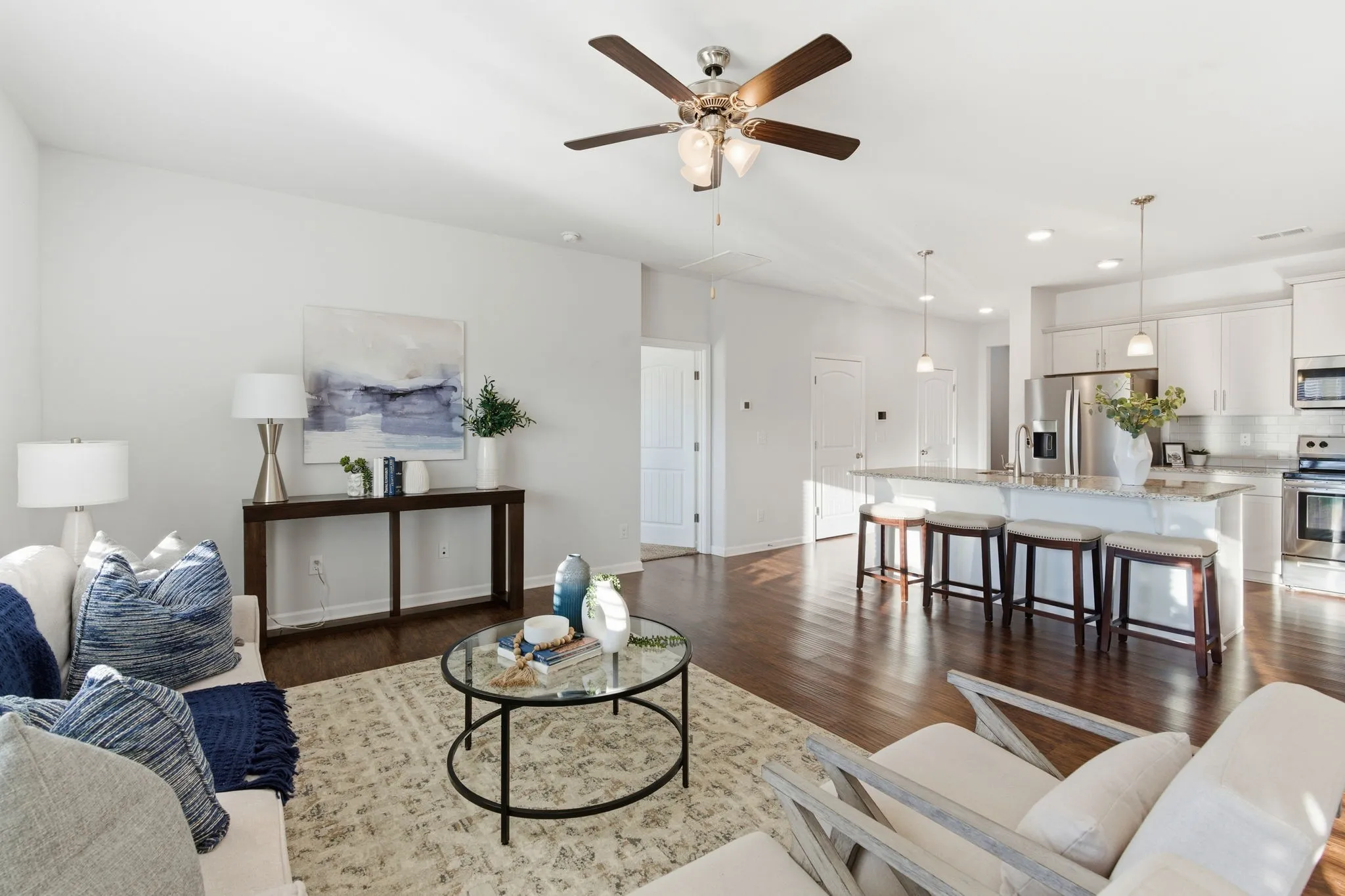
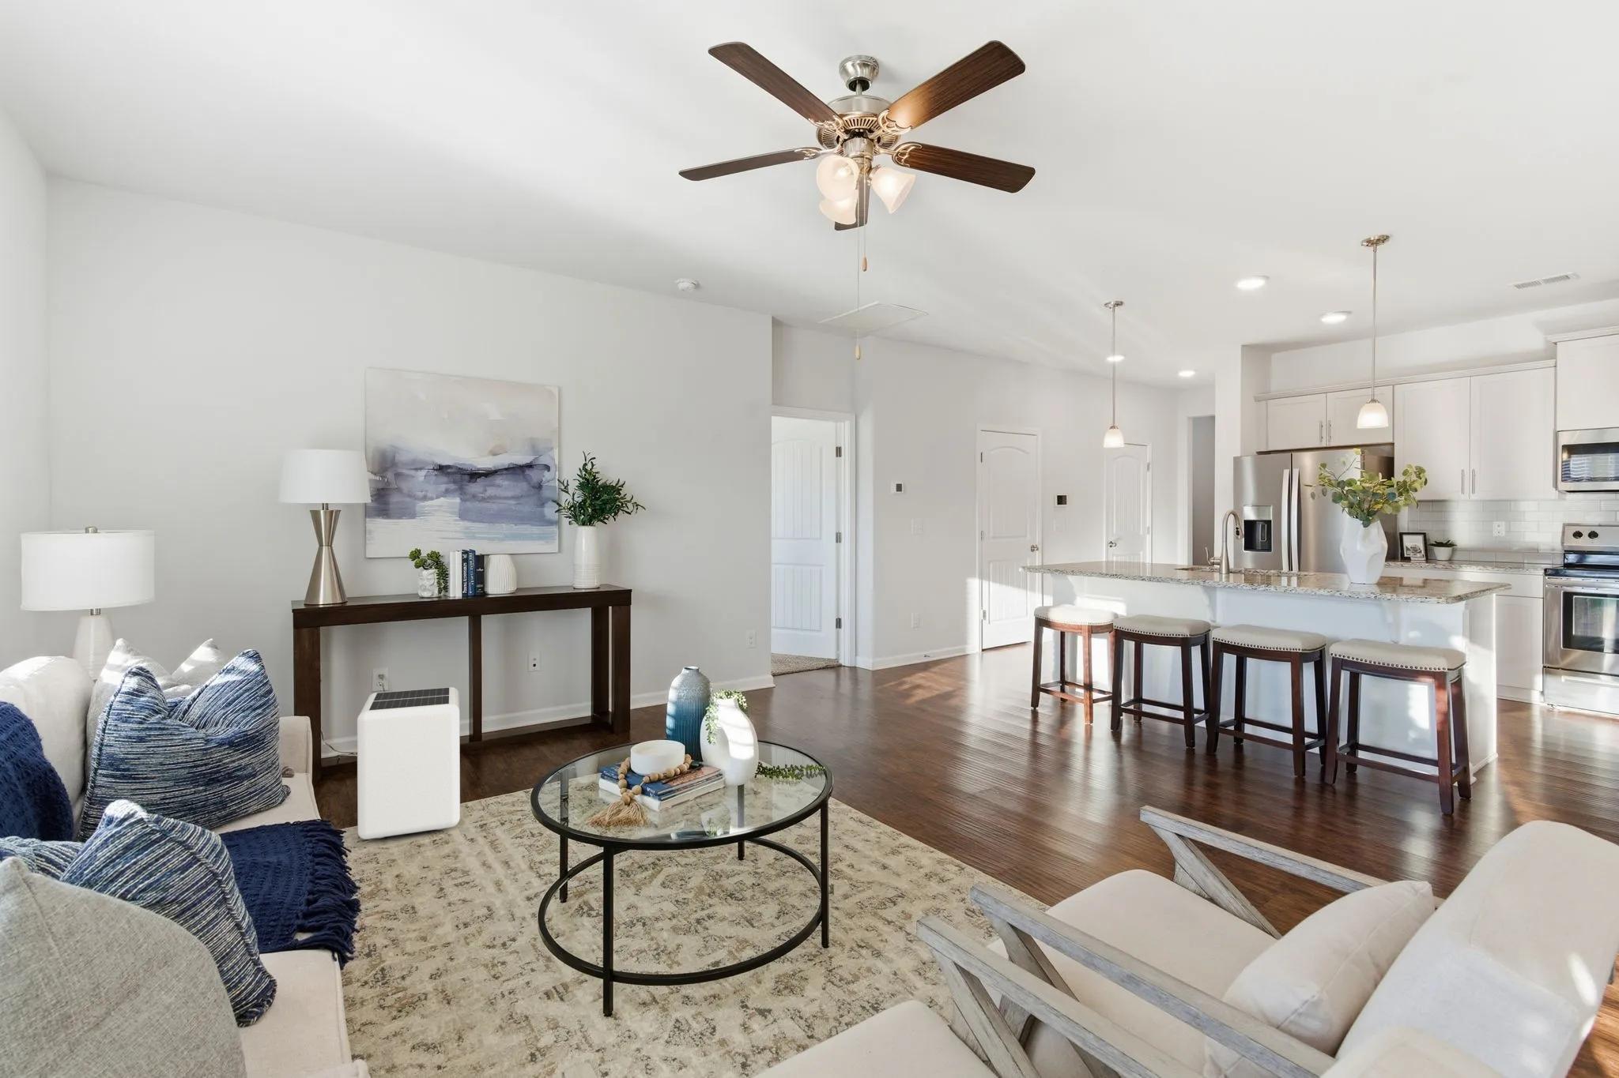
+ air purifier (412, 759)
